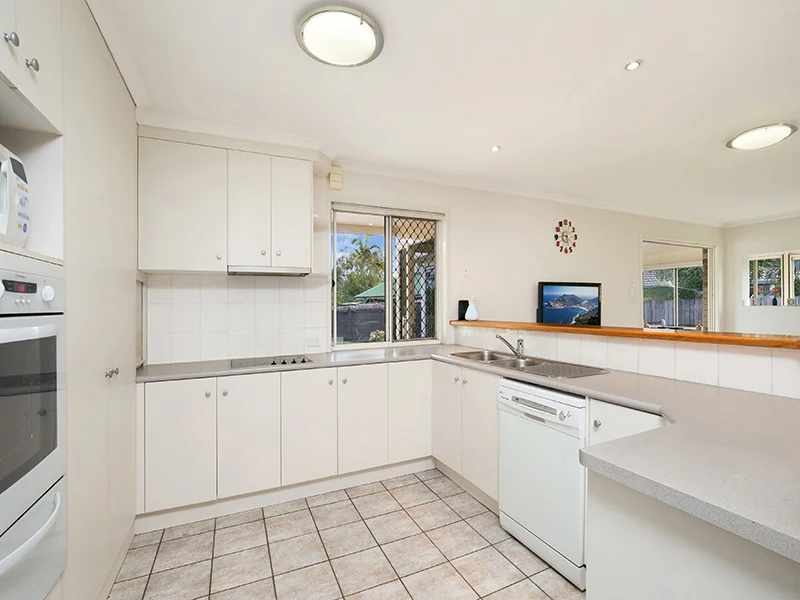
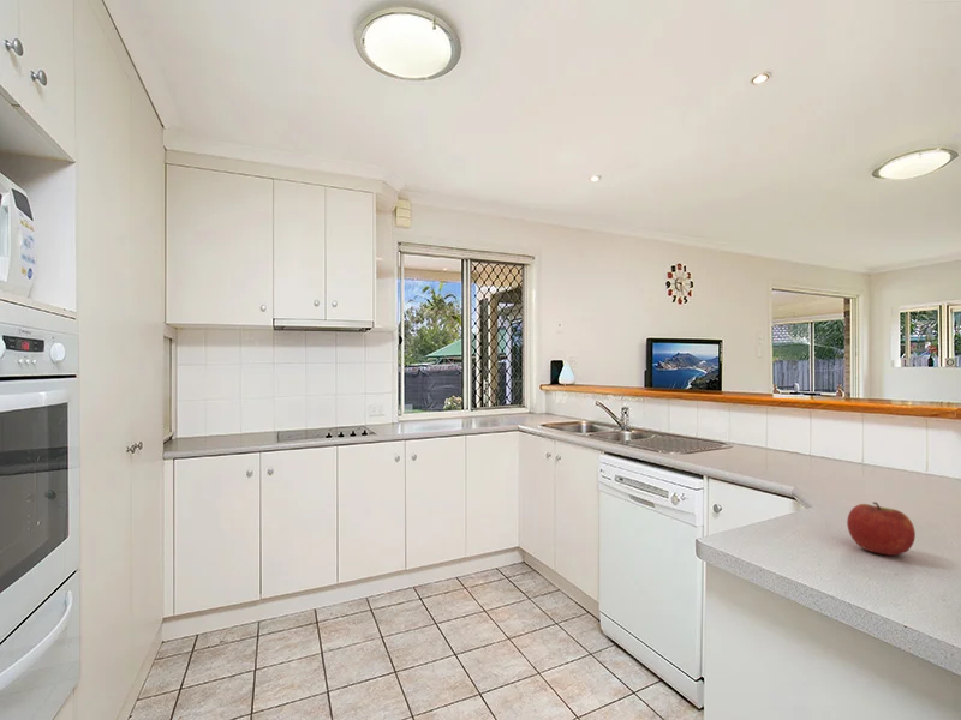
+ apple (879, 526)
